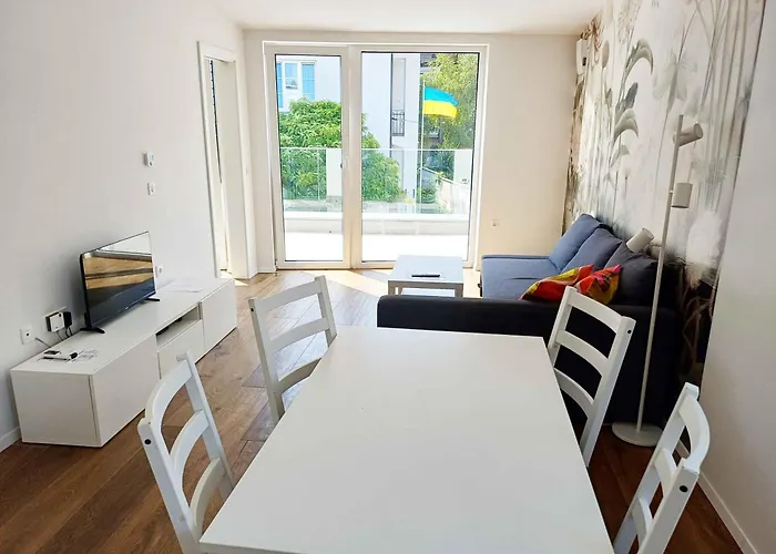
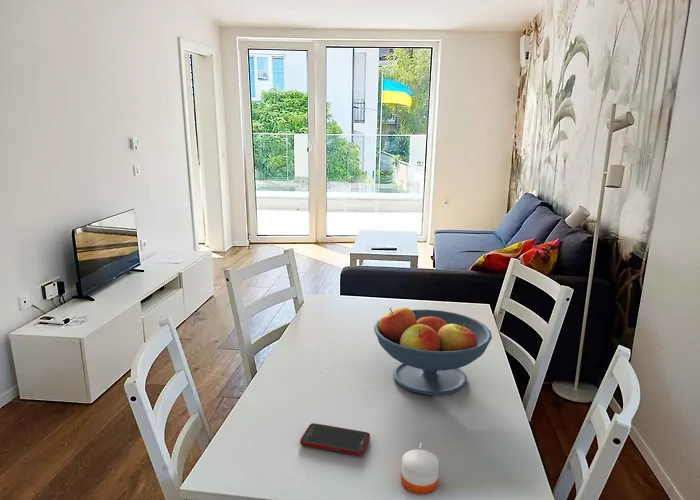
+ candle (420, 459)
+ cell phone (335, 438)
+ fruit bowl (431, 344)
